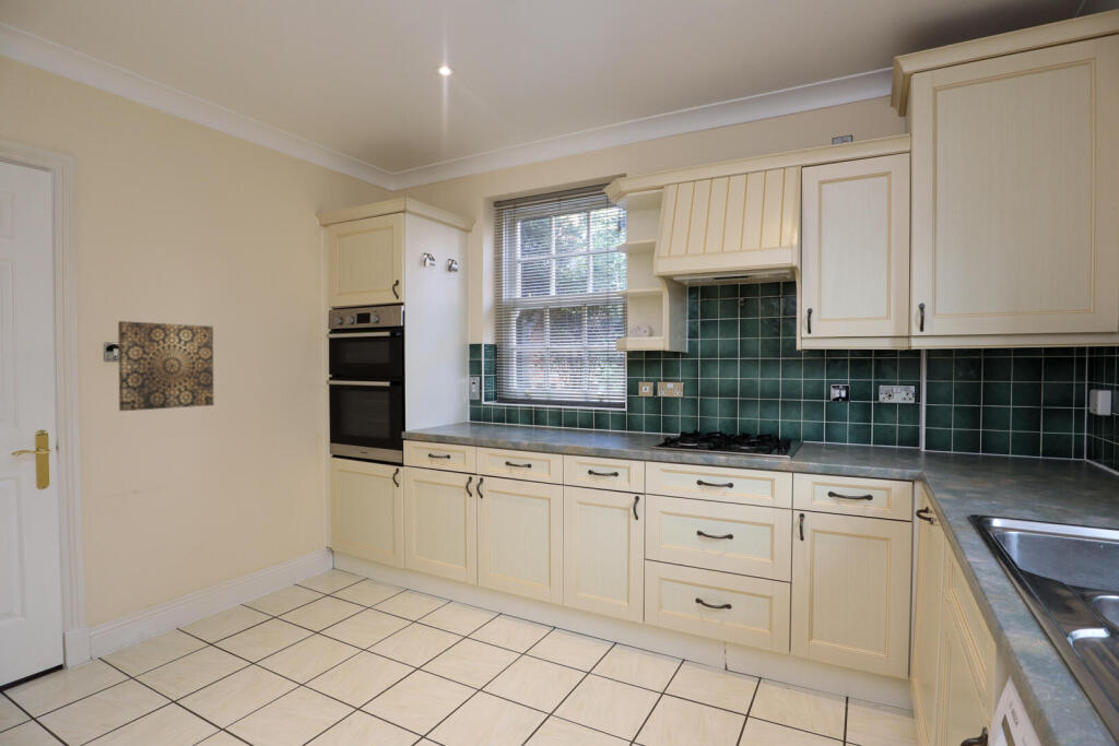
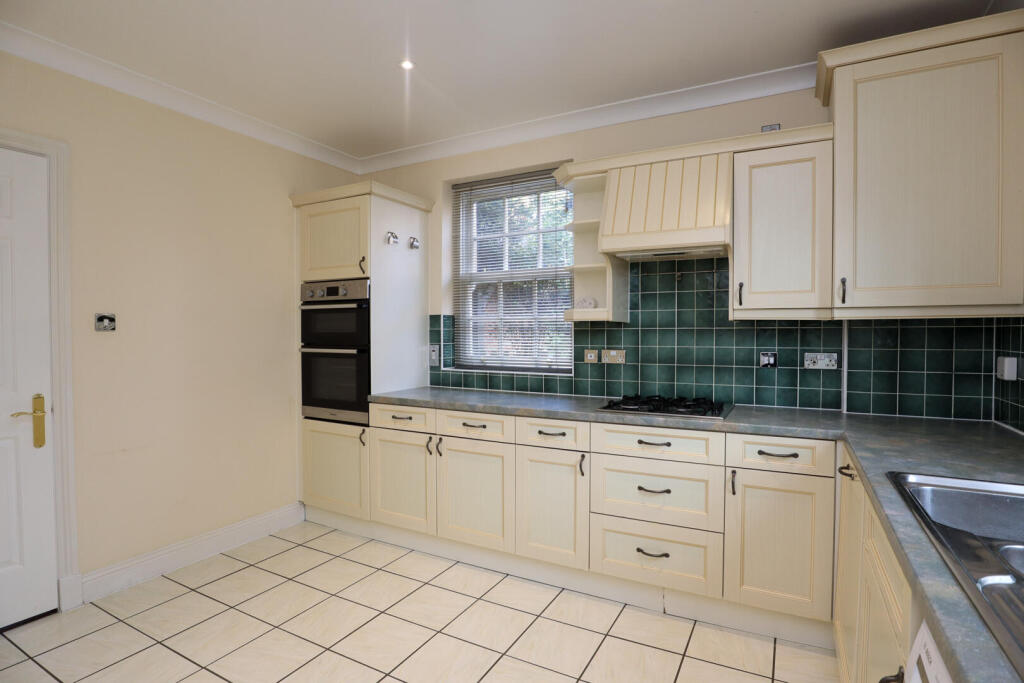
- wall art (168, 366)
